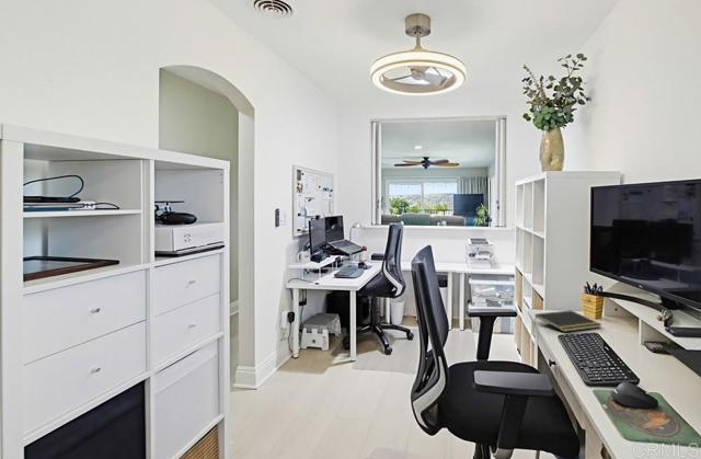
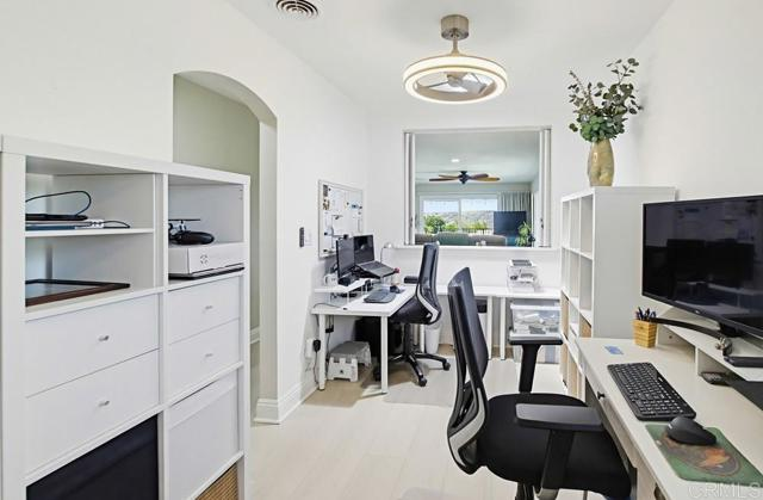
- notepad (567, 320)
